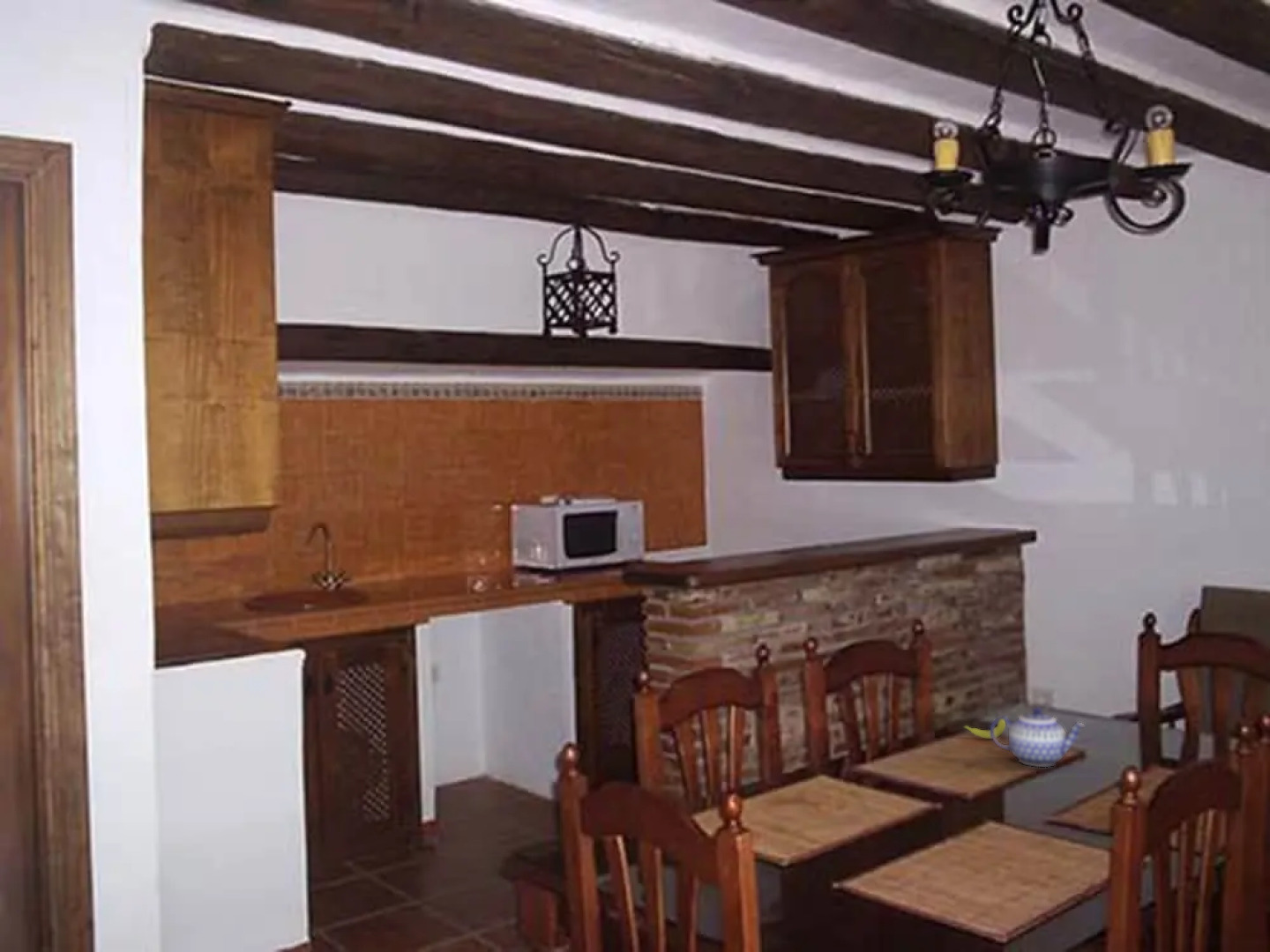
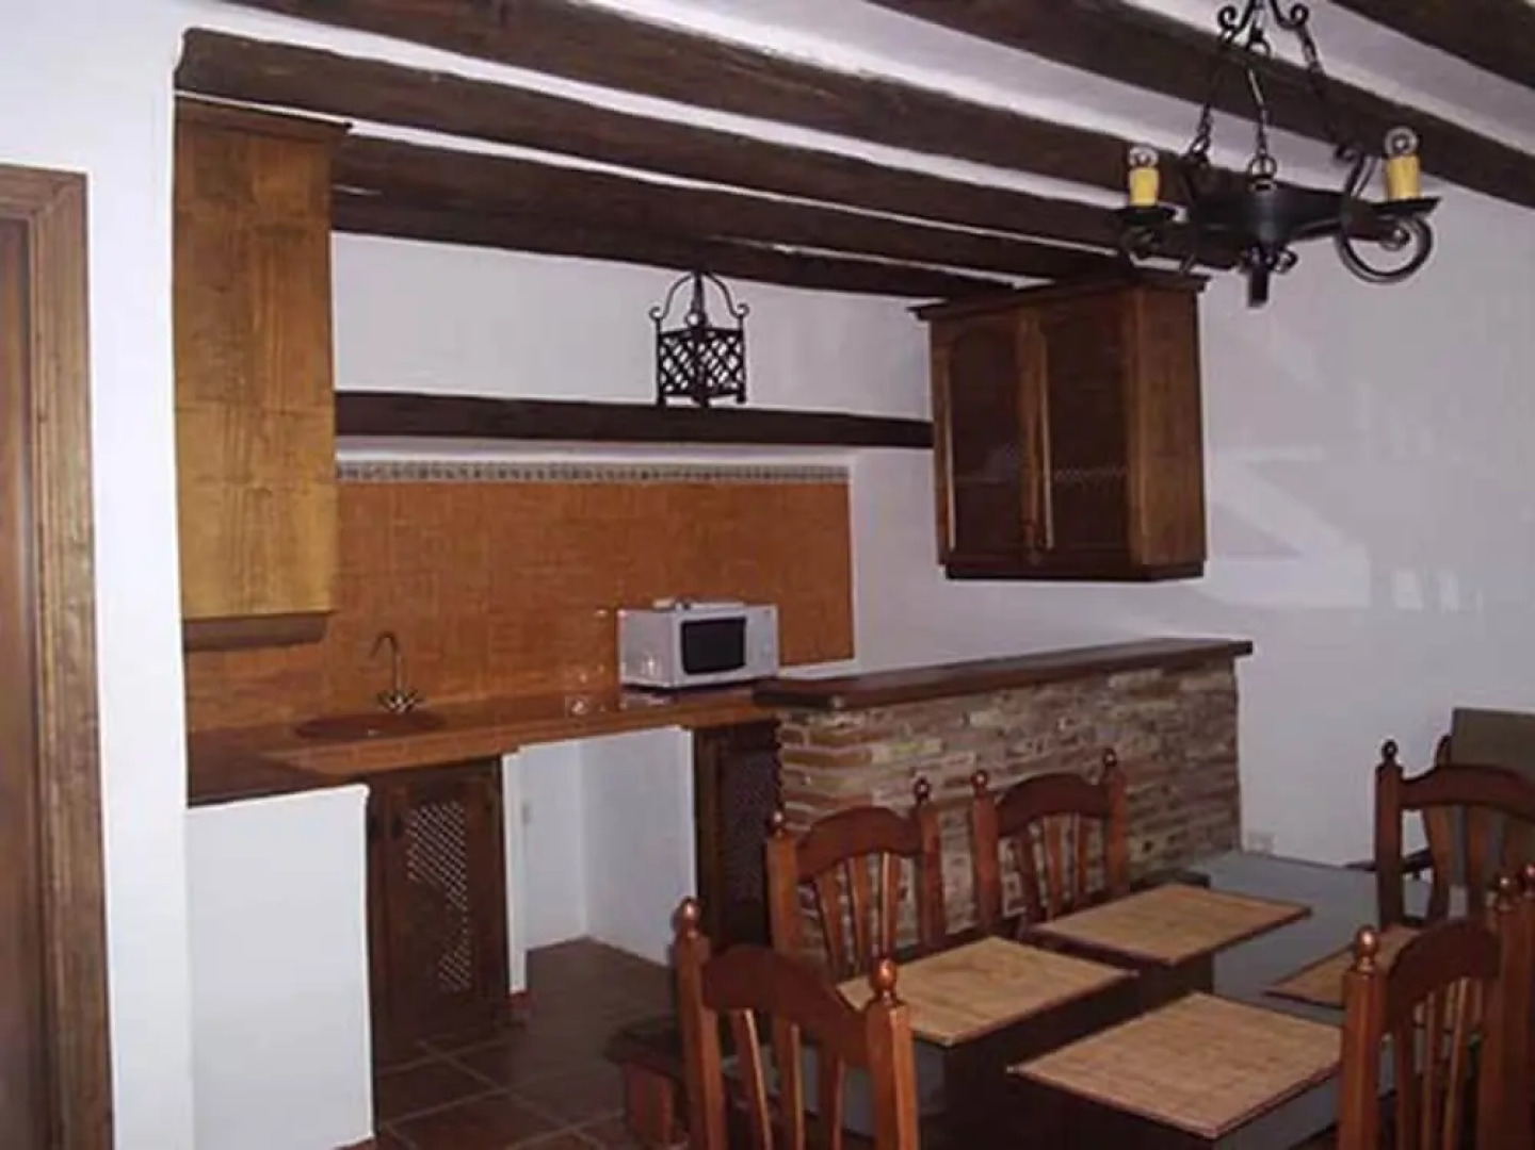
- teapot (1037, 734)
- banana (984, 730)
